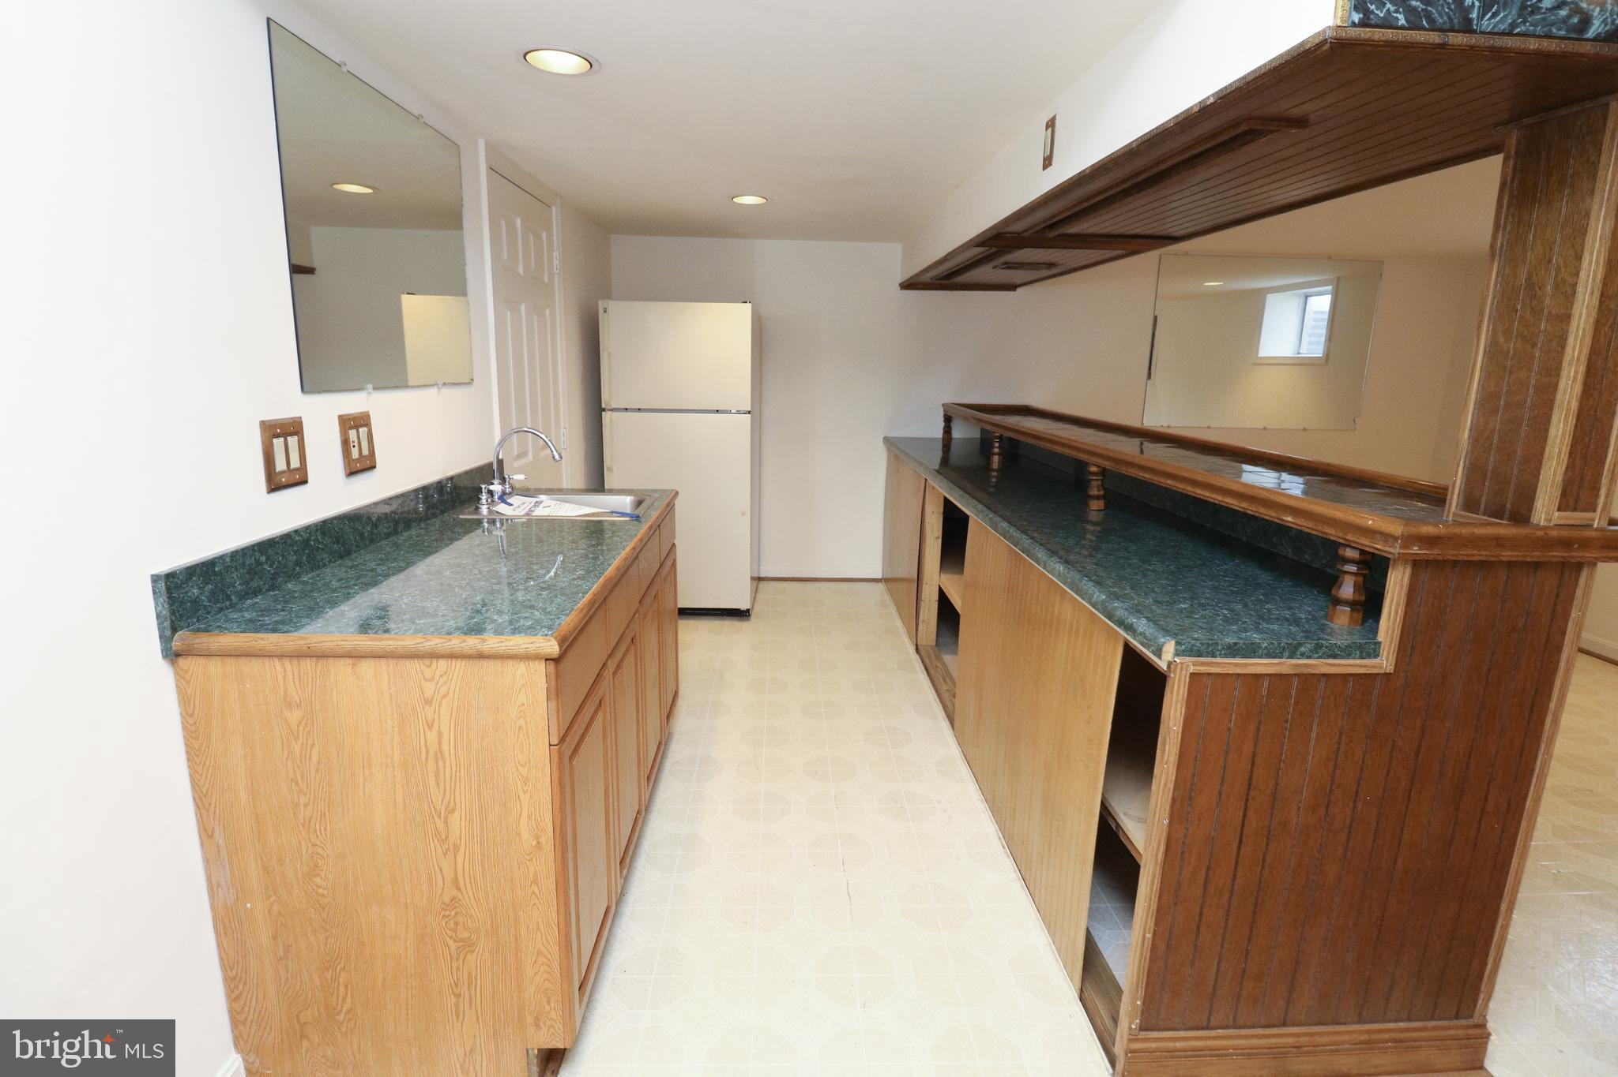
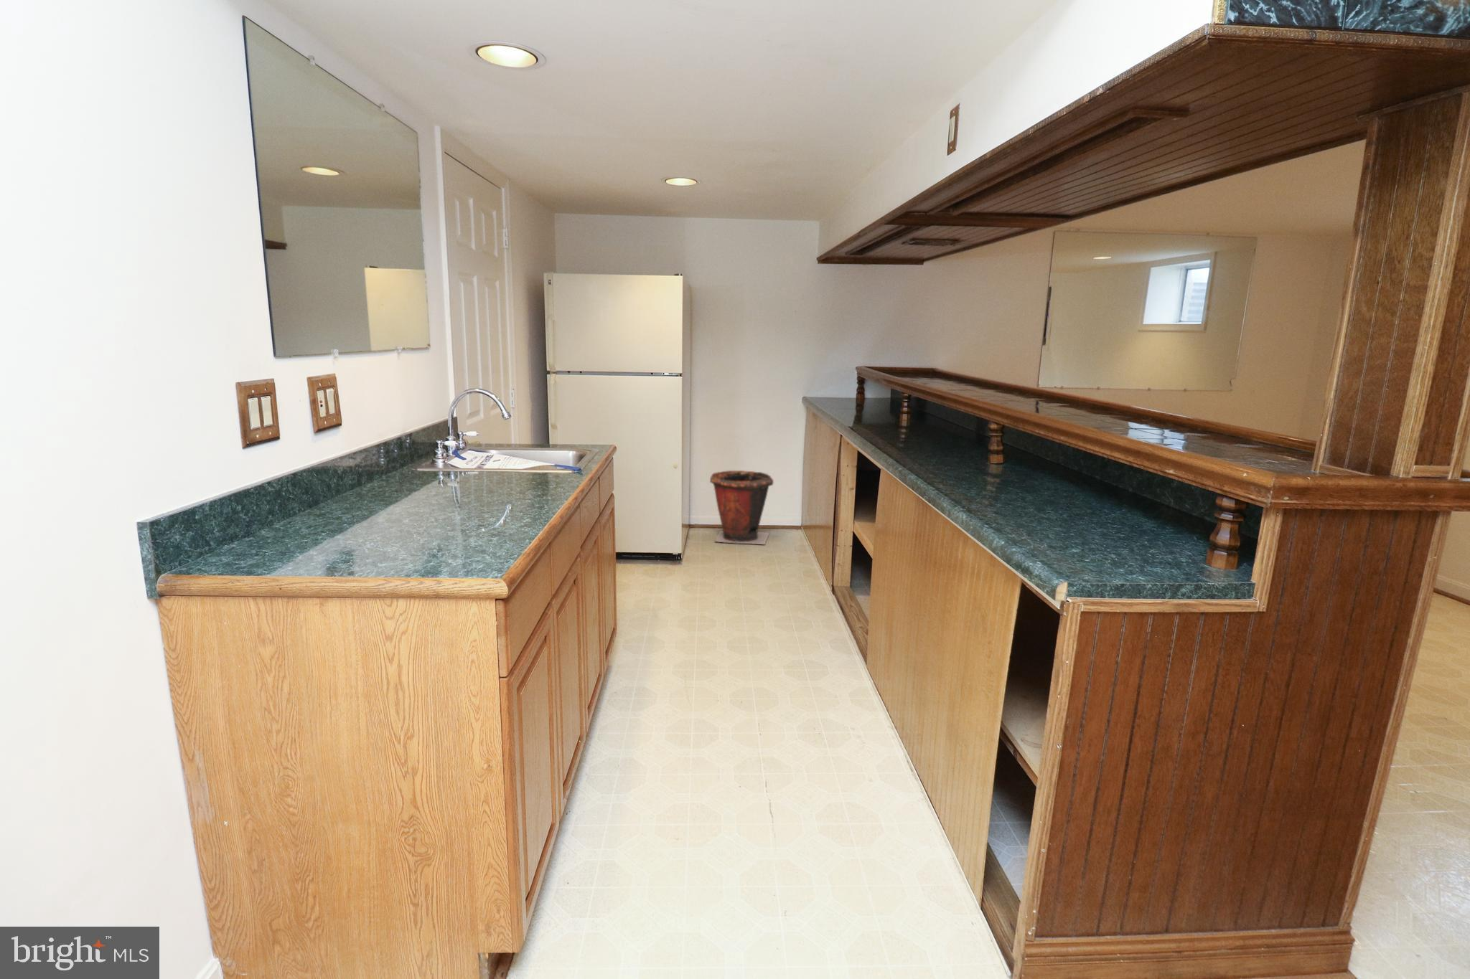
+ waste bin (741, 505)
